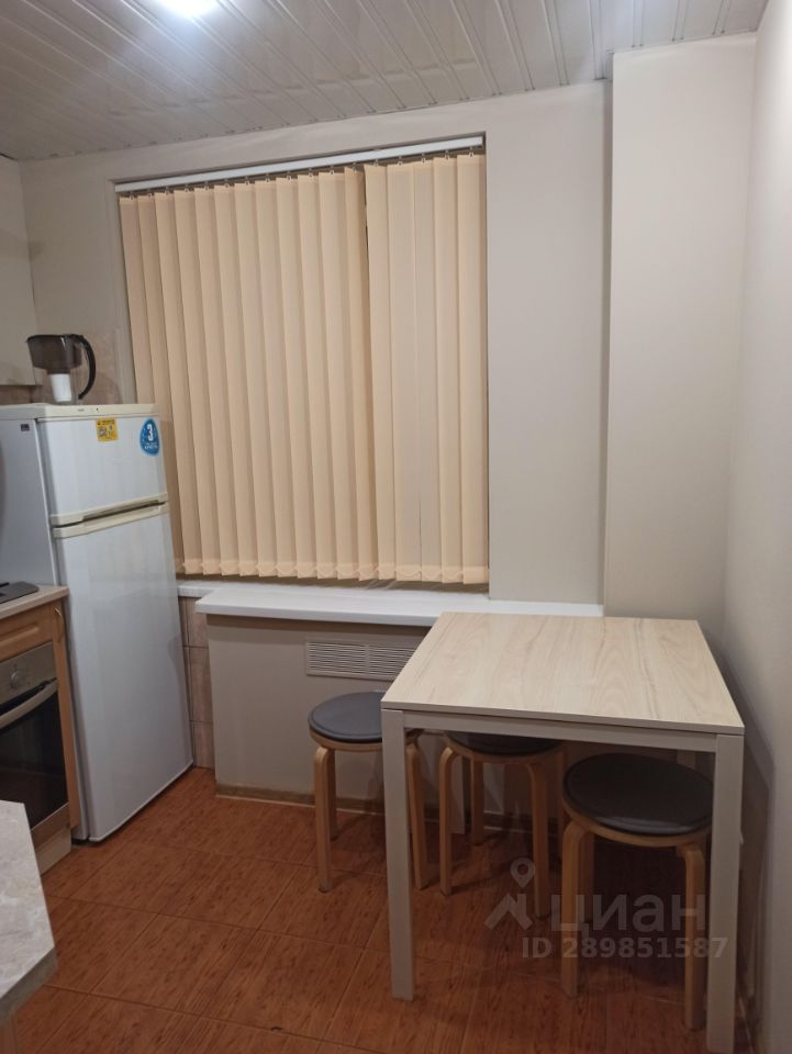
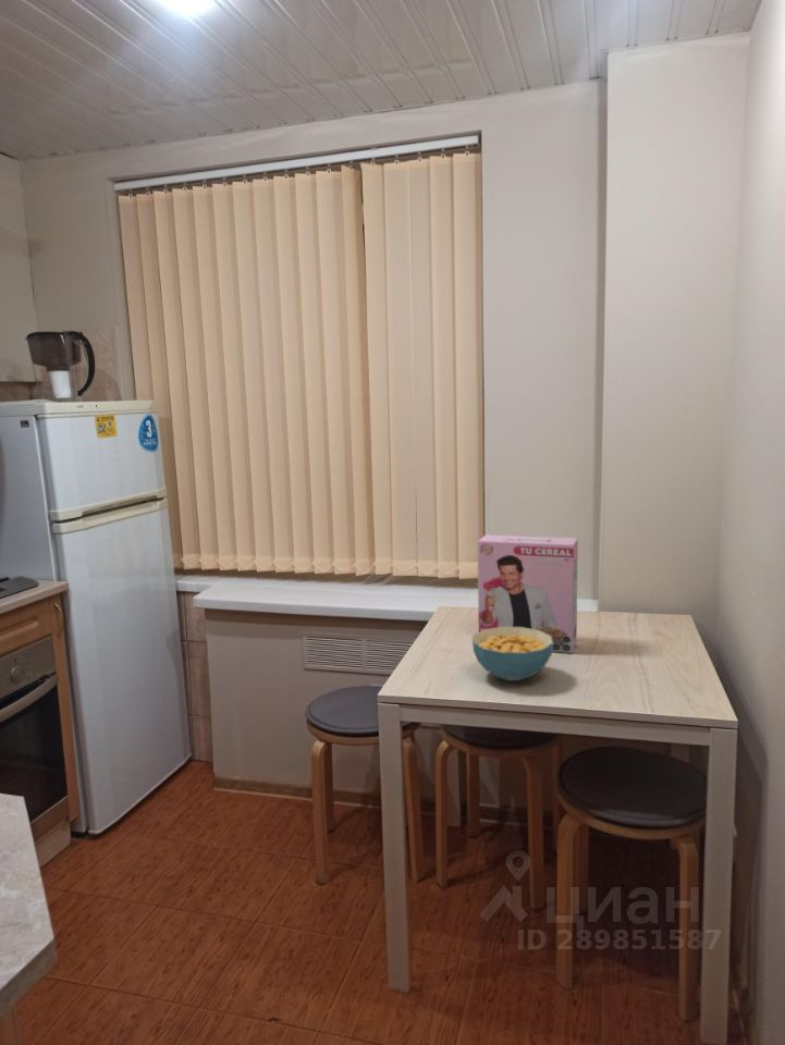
+ cereal bowl (512, 657)
+ cereal box (527, 592)
